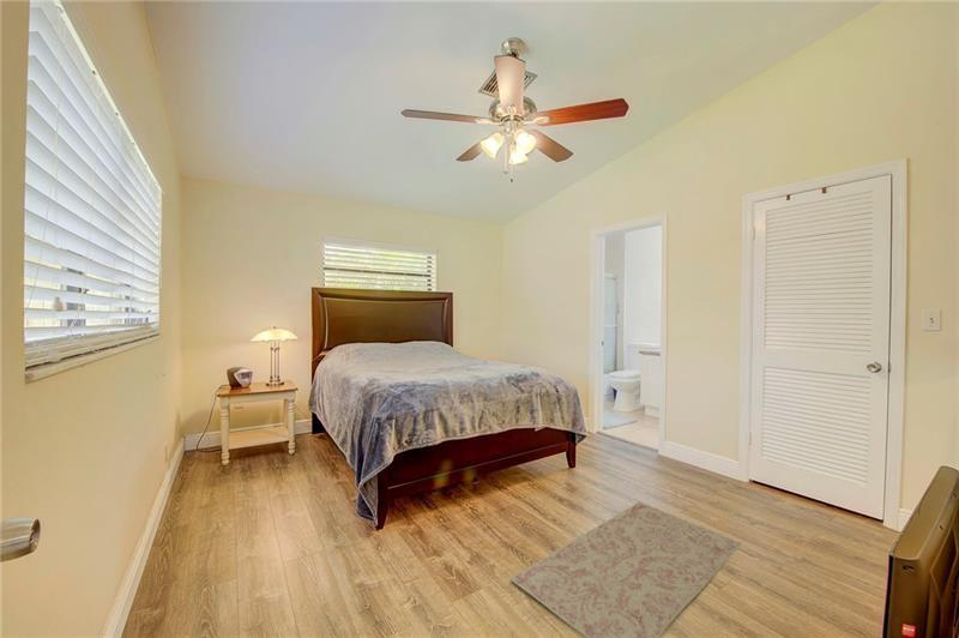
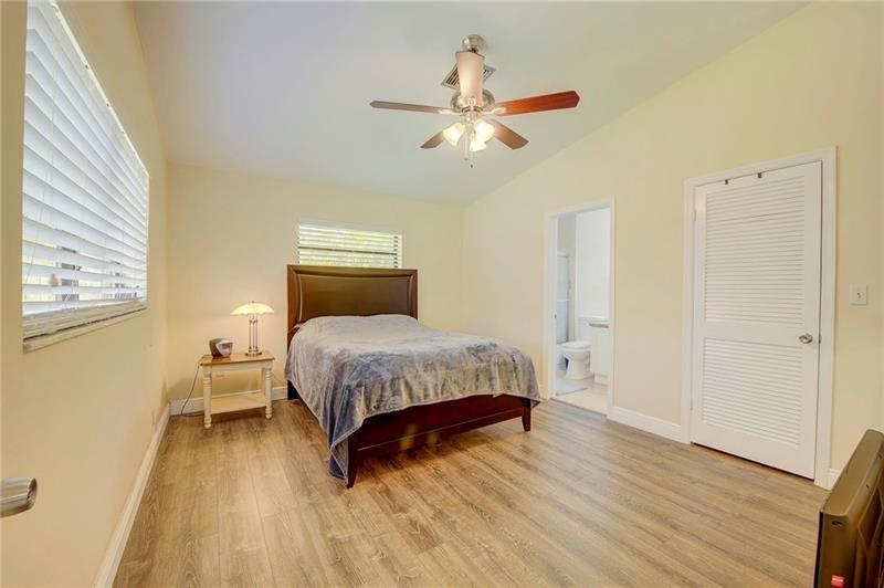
- rug (635, 559)
